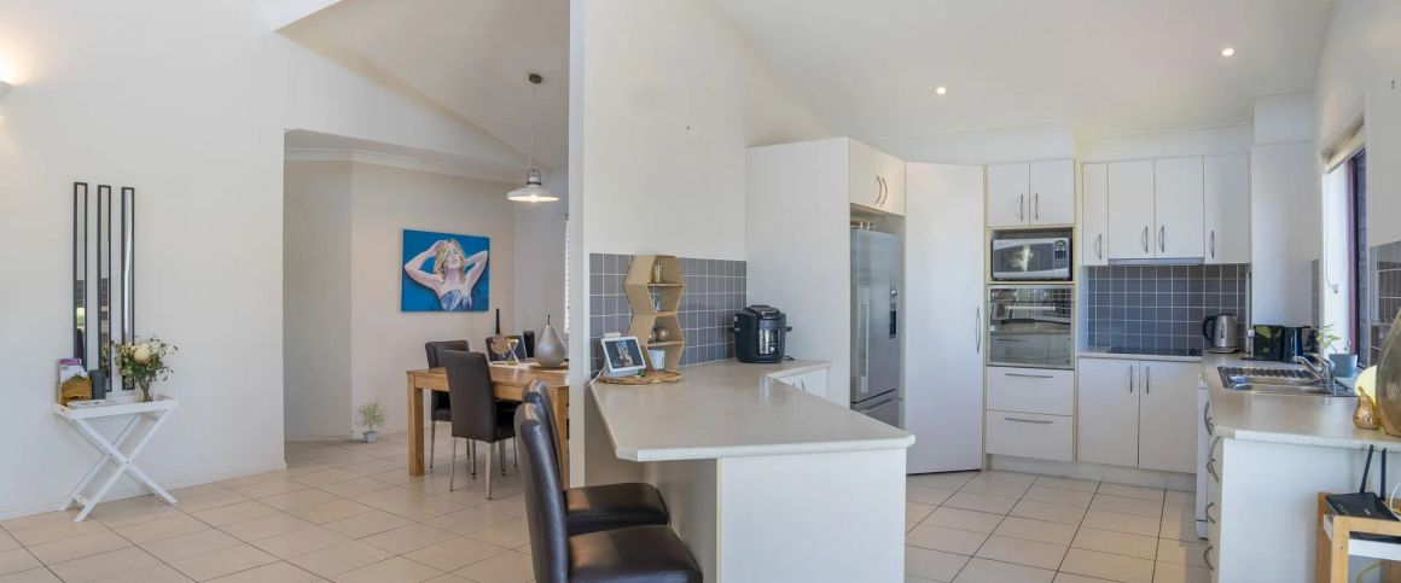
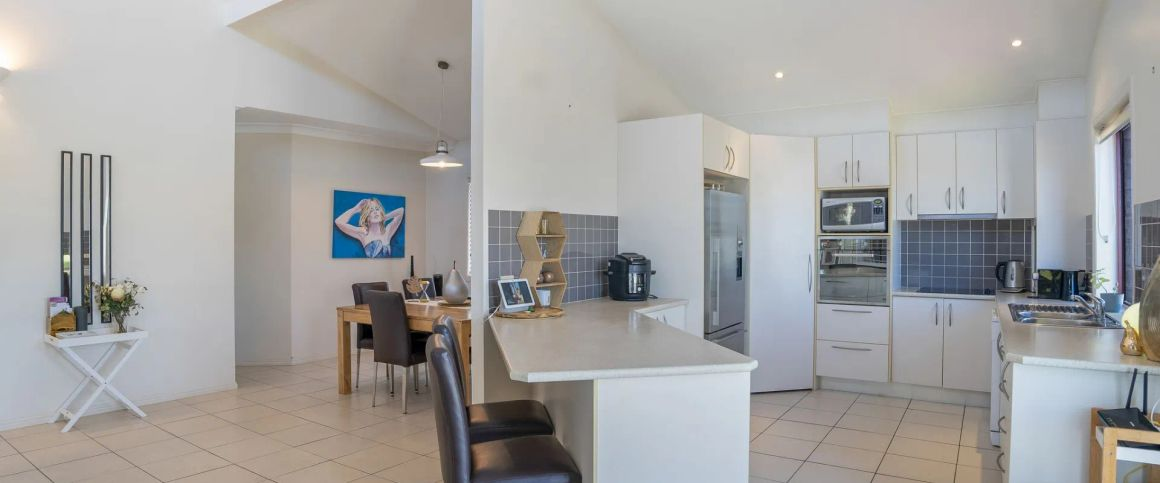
- potted plant (371, 419)
